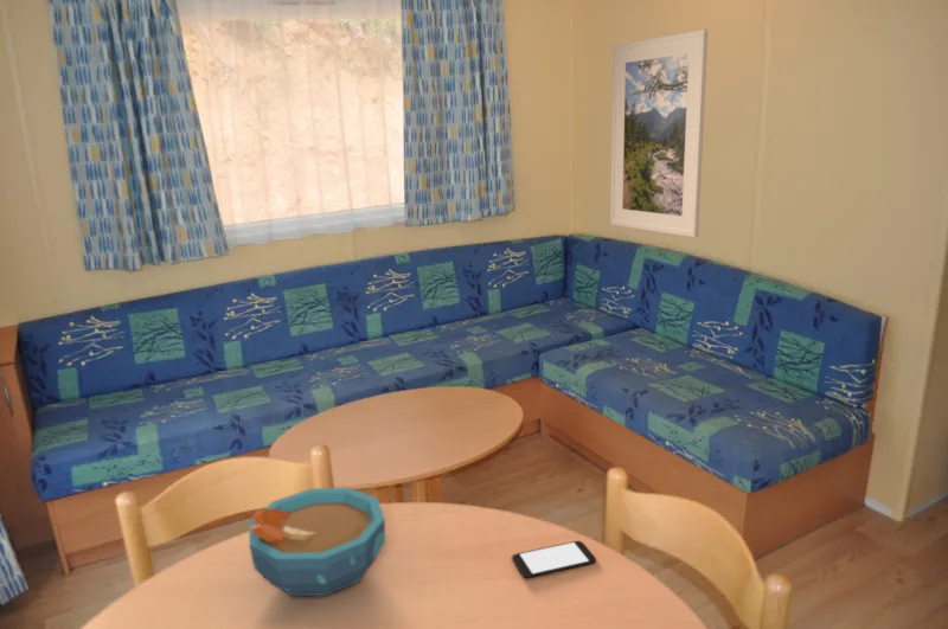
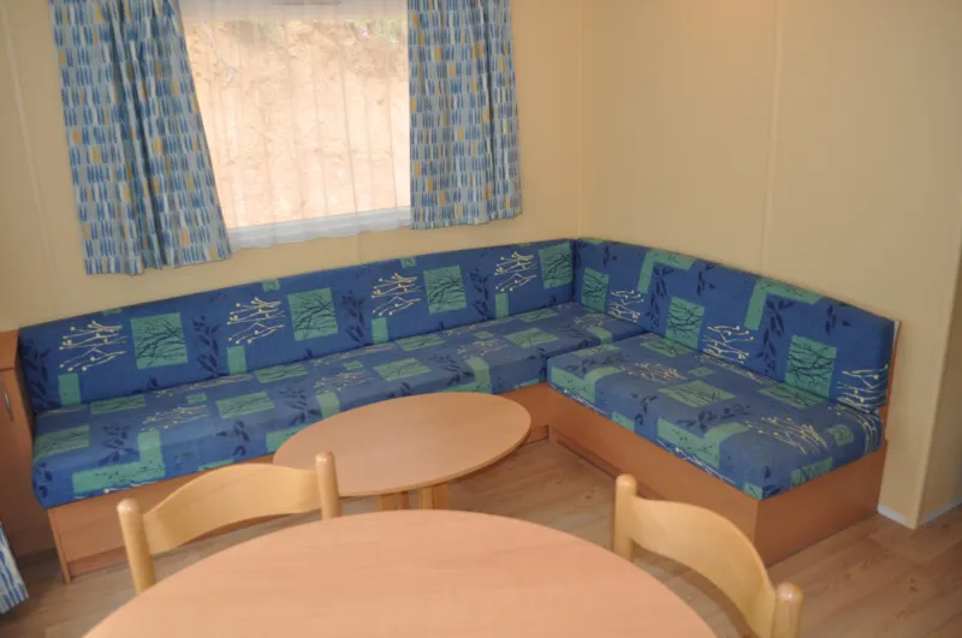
- bowl (319, 543)
- smartphone (553, 558)
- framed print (653, 137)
